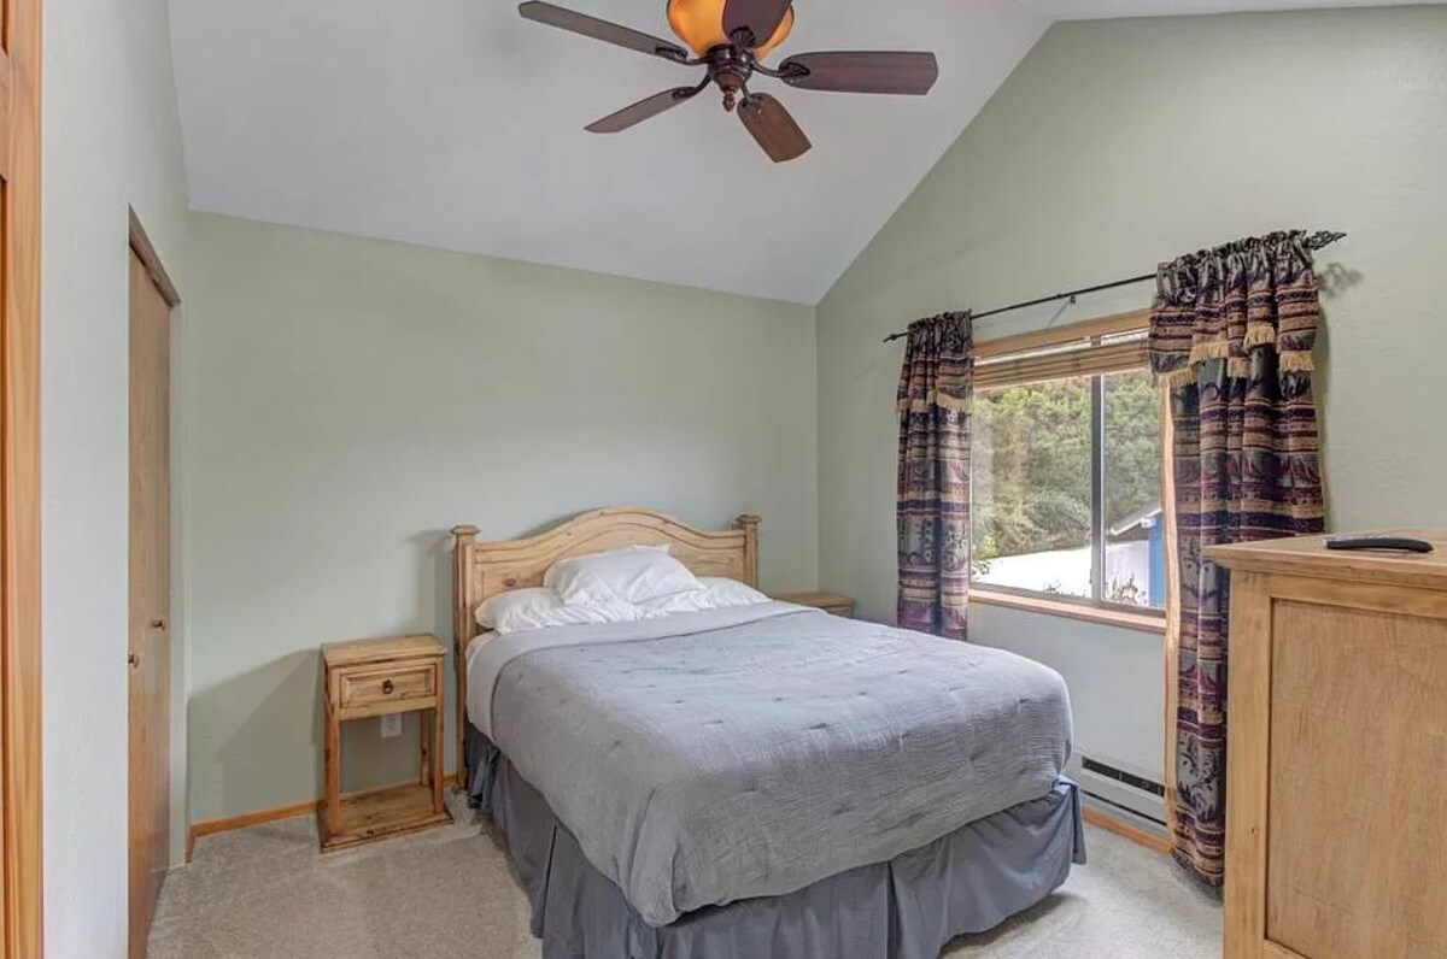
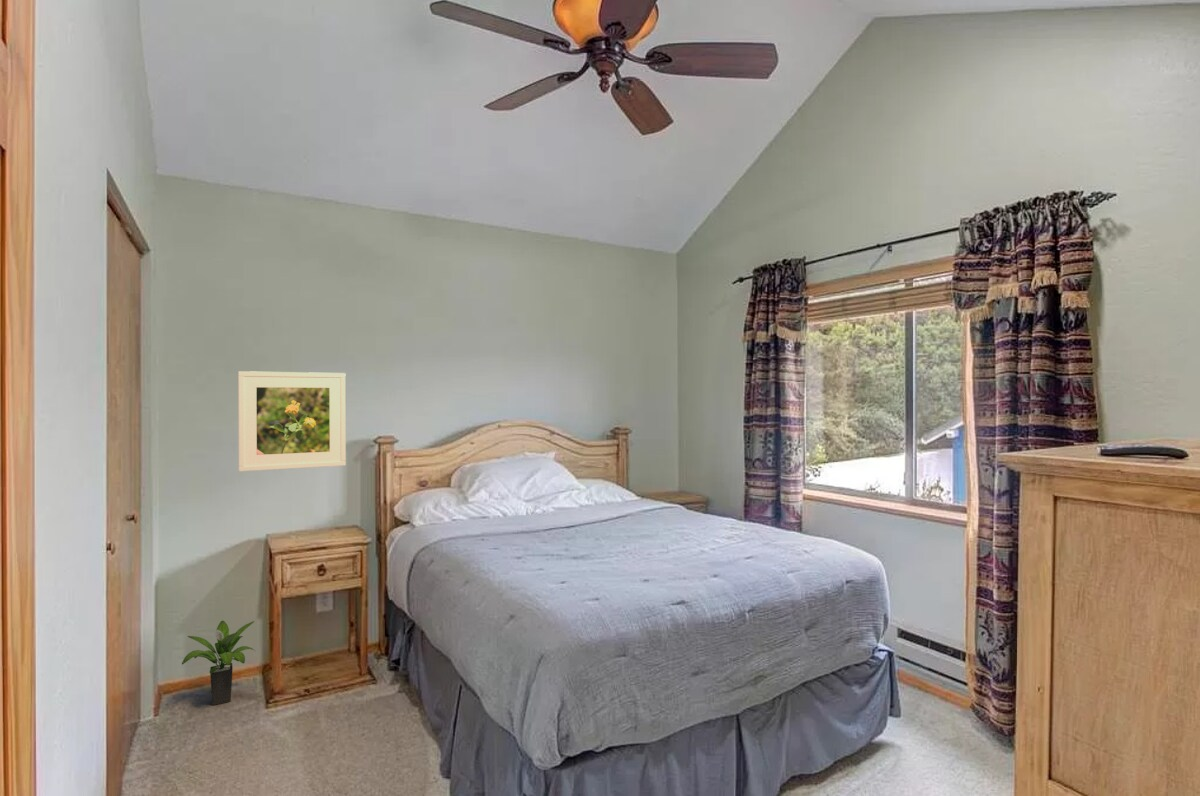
+ potted plant (219, 663)
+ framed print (294, 420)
